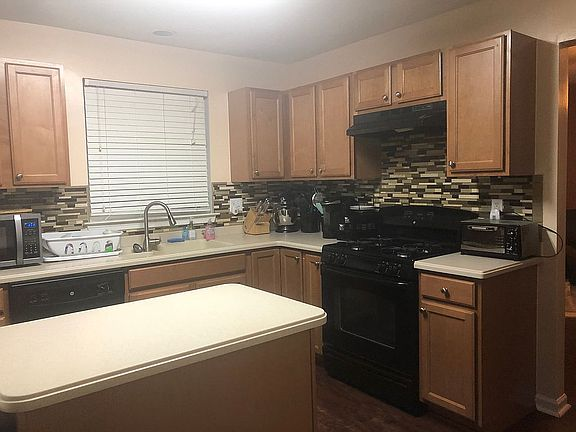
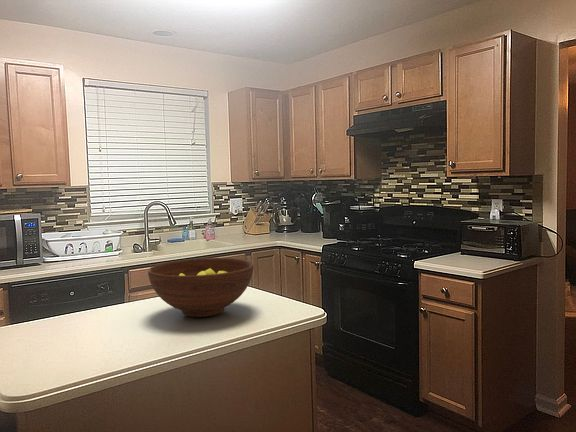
+ fruit bowl (202, 289)
